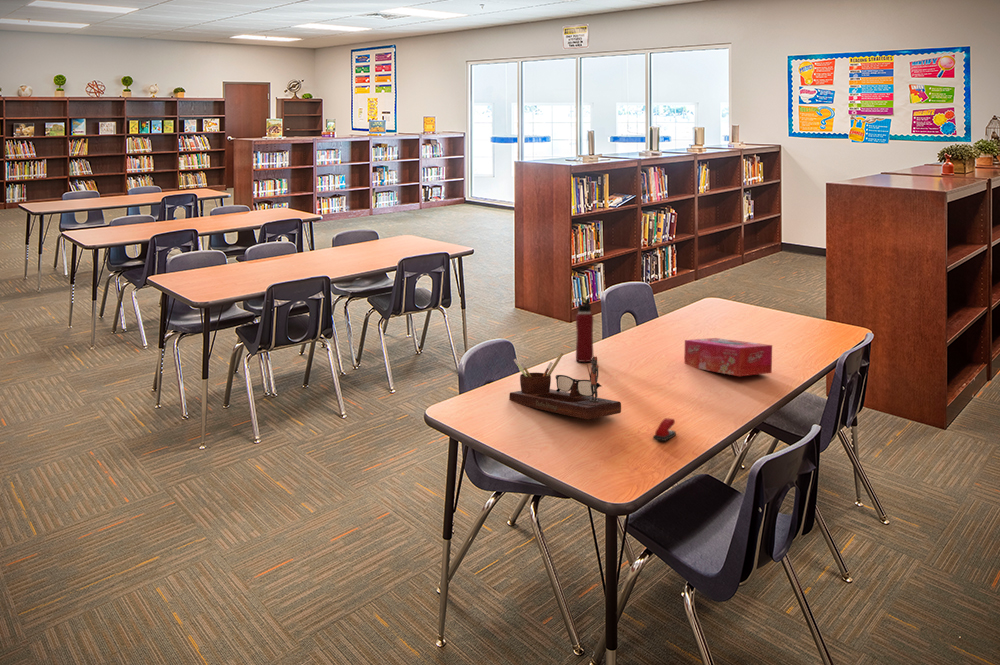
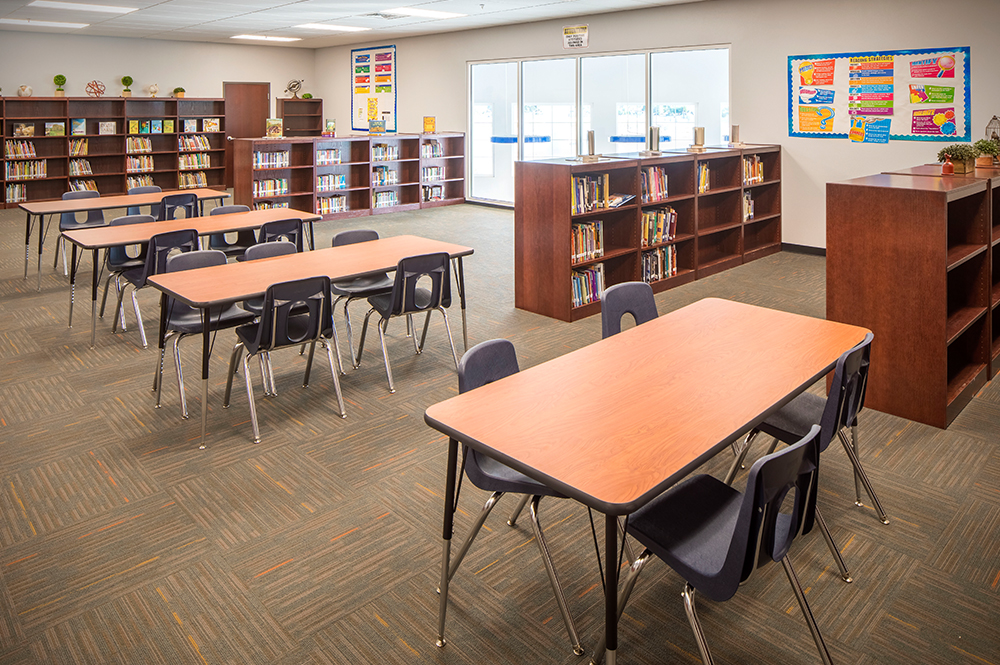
- stapler (665, 428)
- water bottle (584, 328)
- desk organizer (560, 379)
- tissue box (726, 356)
